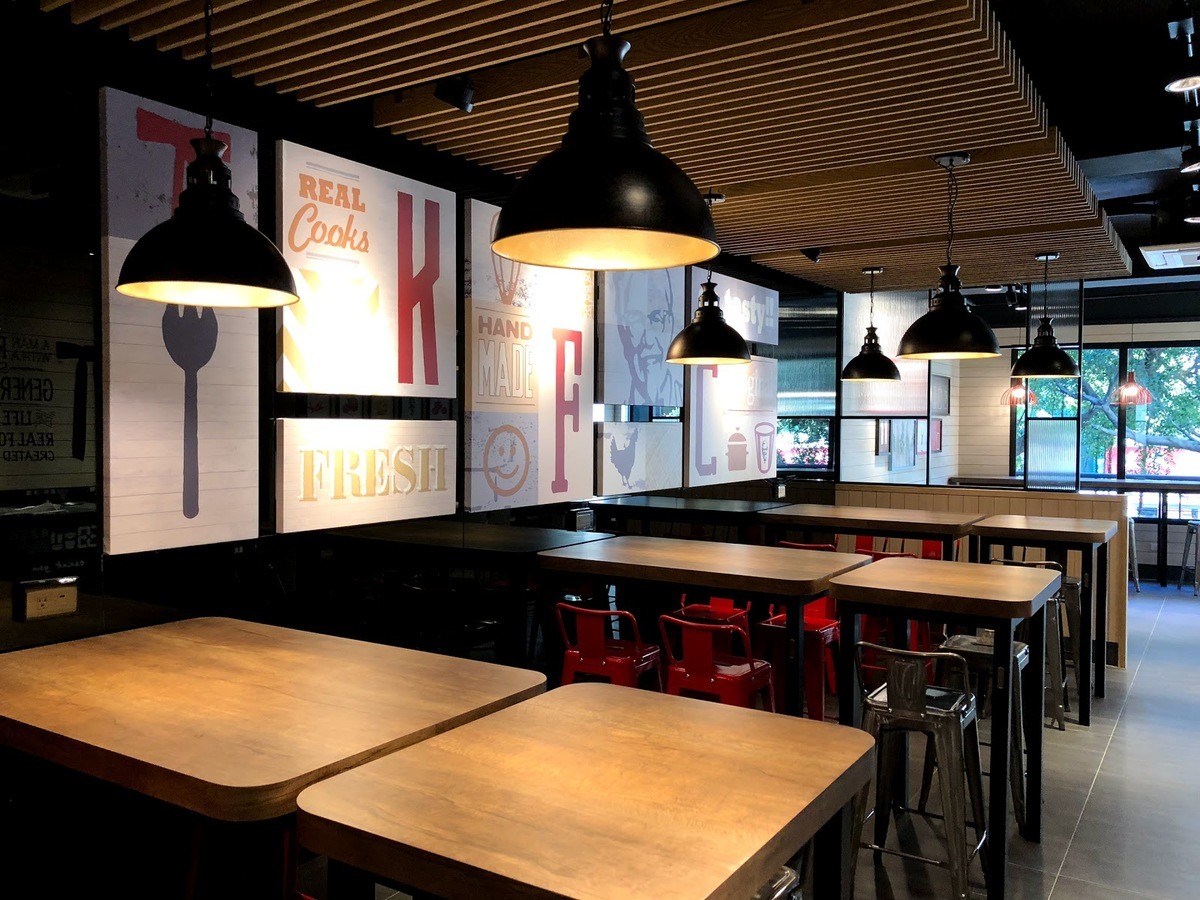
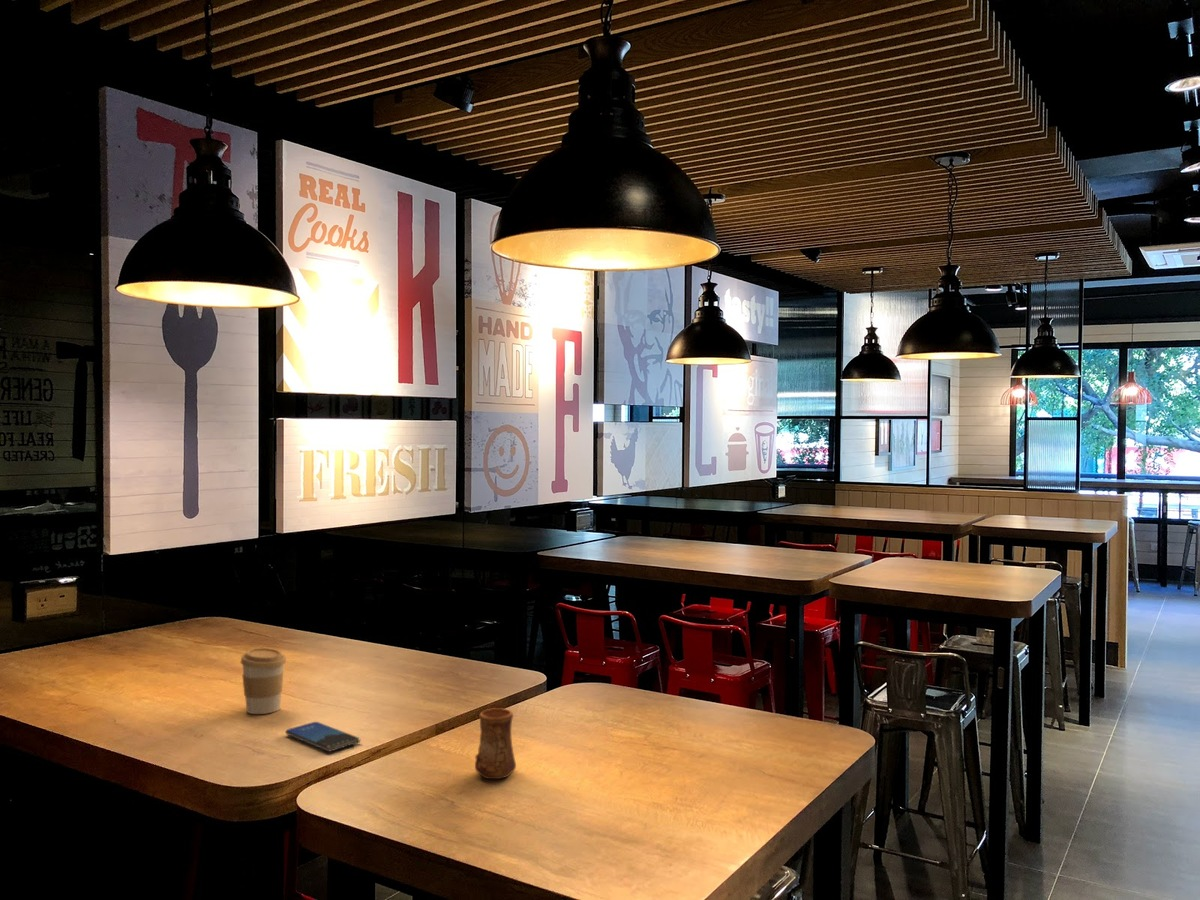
+ smartphone (322, 736)
+ coffee cup (263, 679)
+ cup (495, 743)
